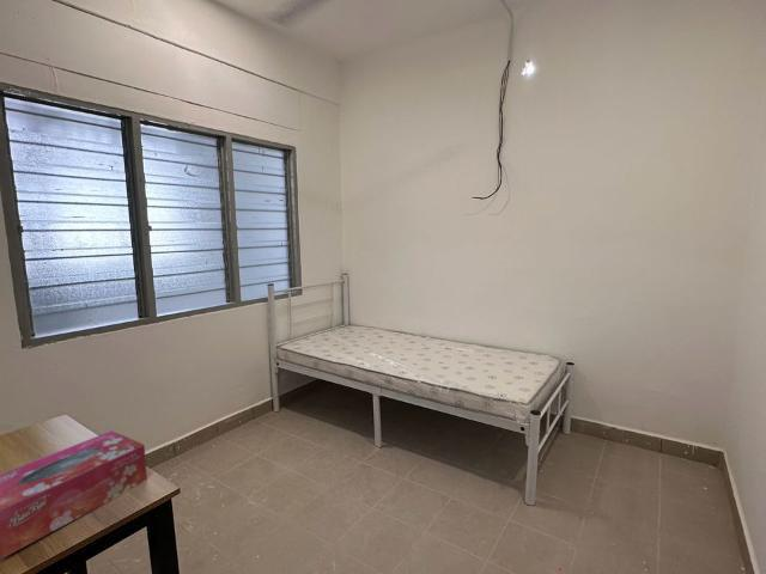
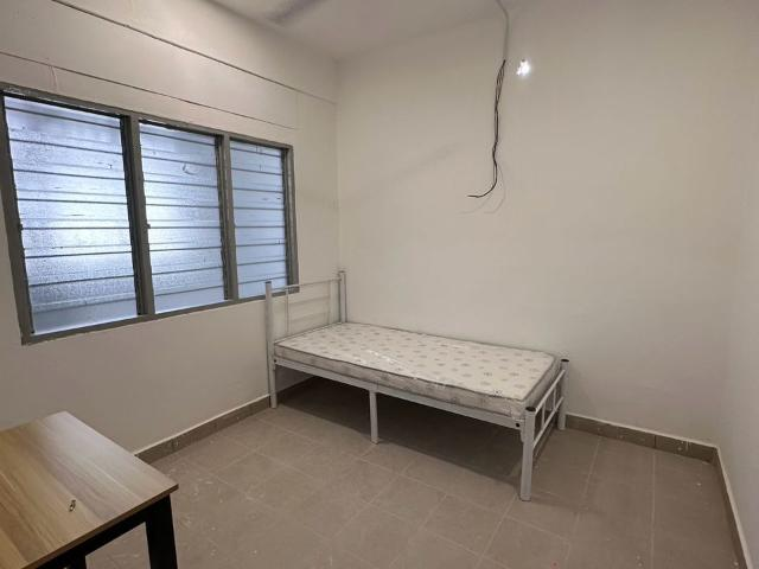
- tissue box (65, 484)
